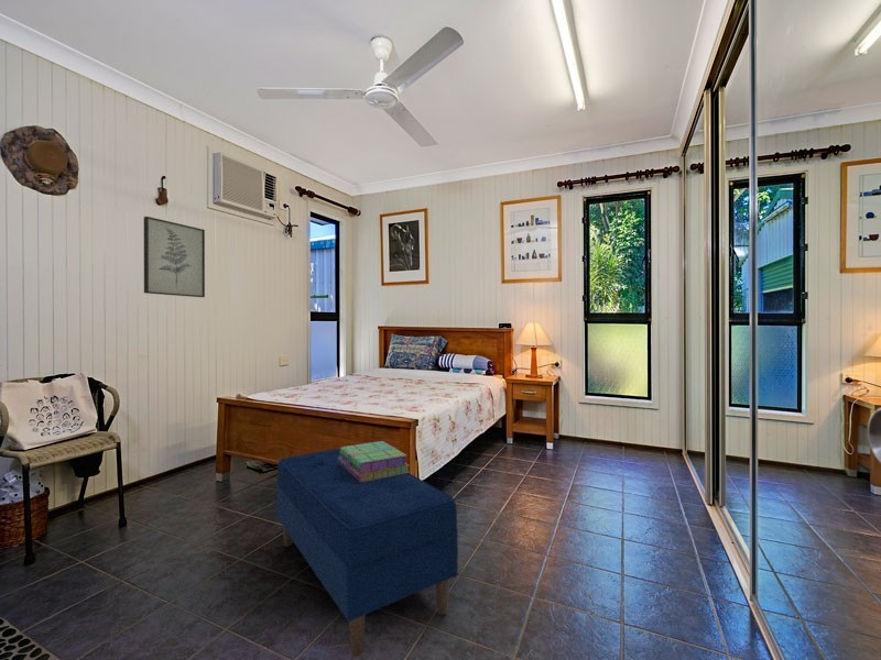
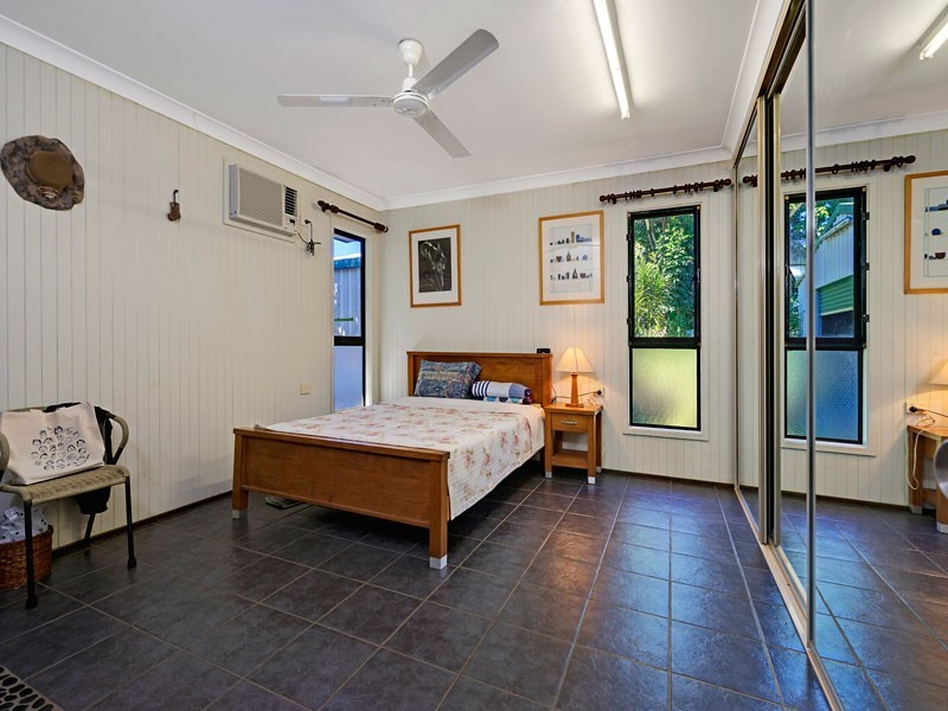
- stack of books (372, 459)
- wall art (175, 258)
- bench (355, 525)
